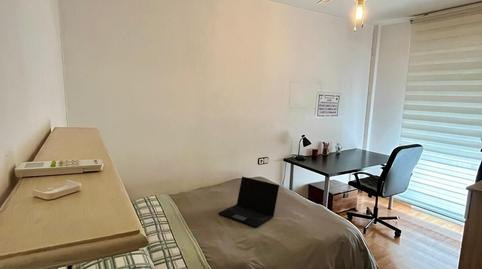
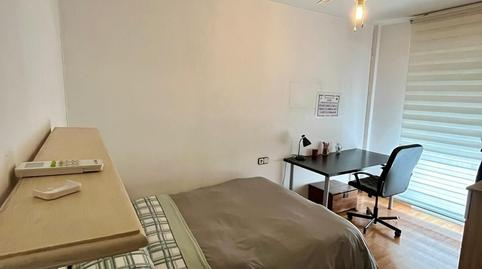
- laptop (248, 199)
